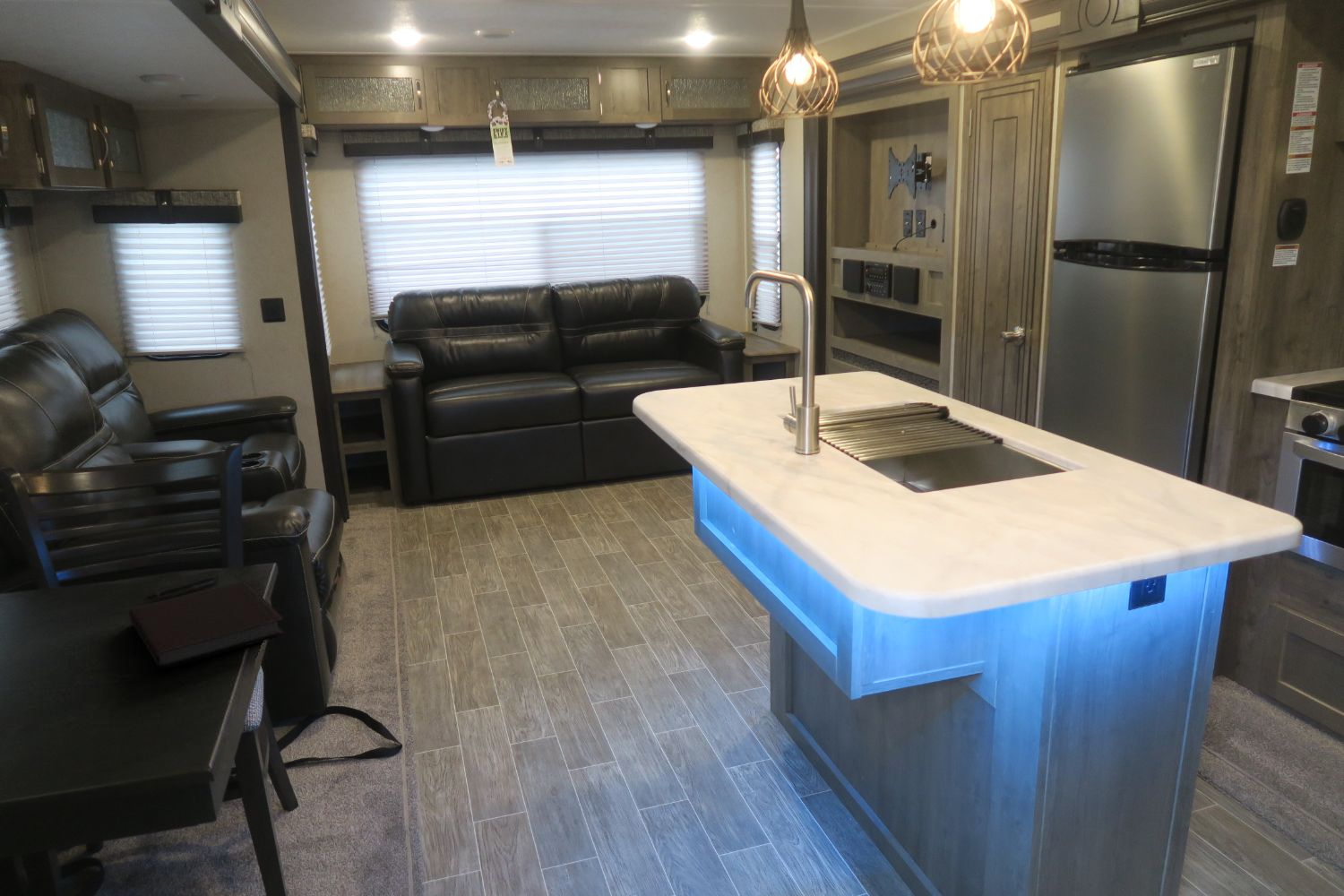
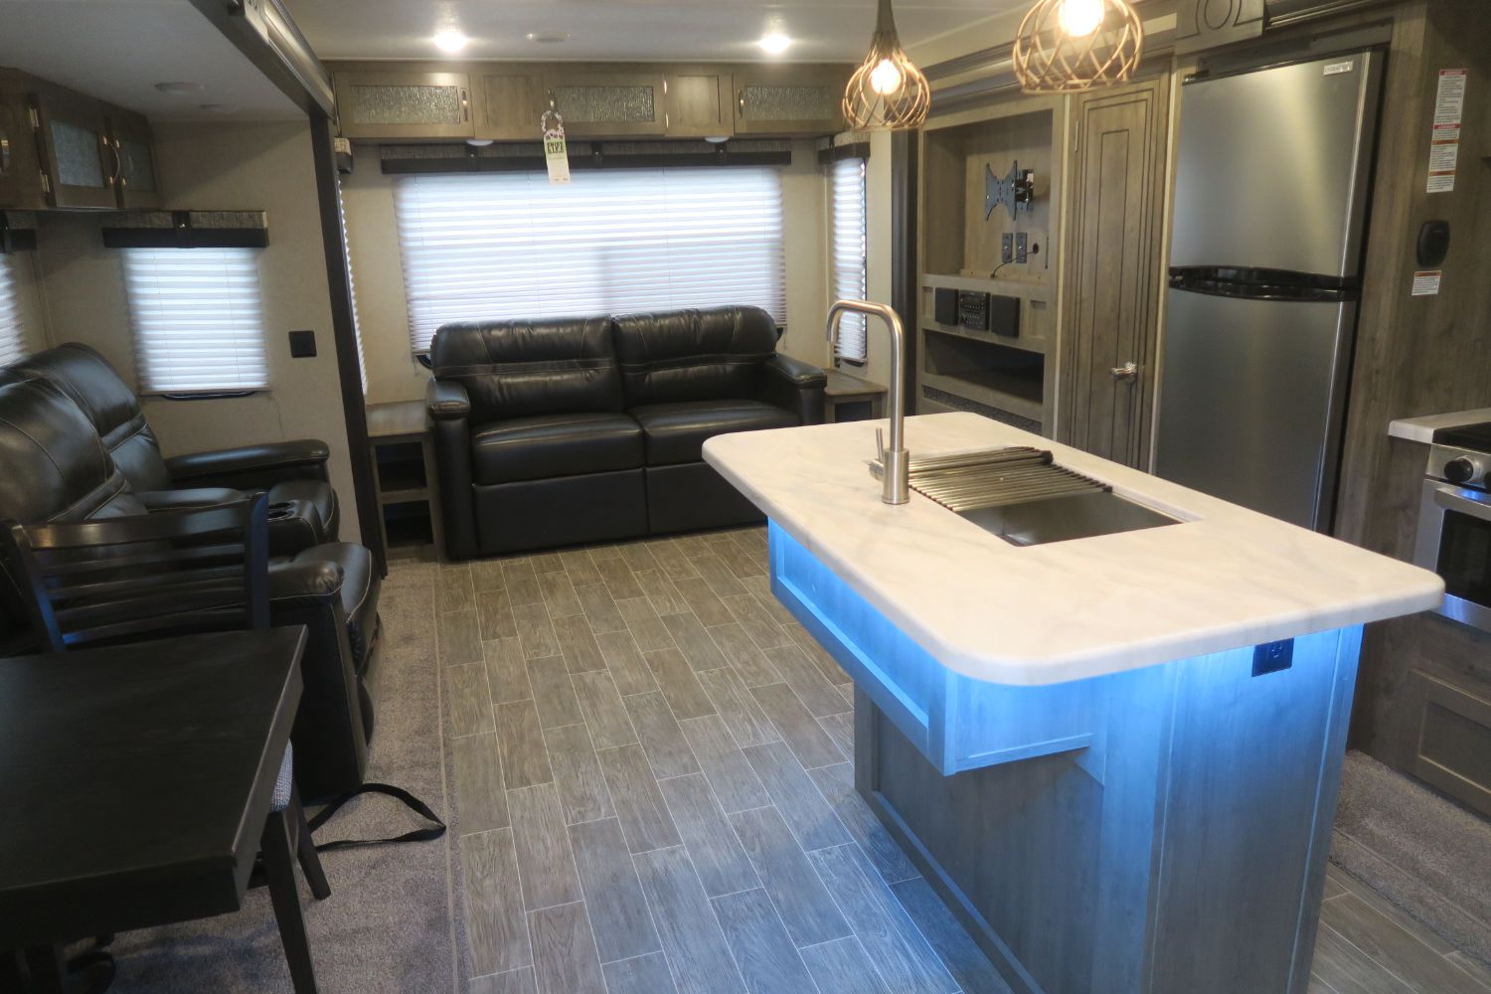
- notebook (205, 621)
- pen (181, 588)
